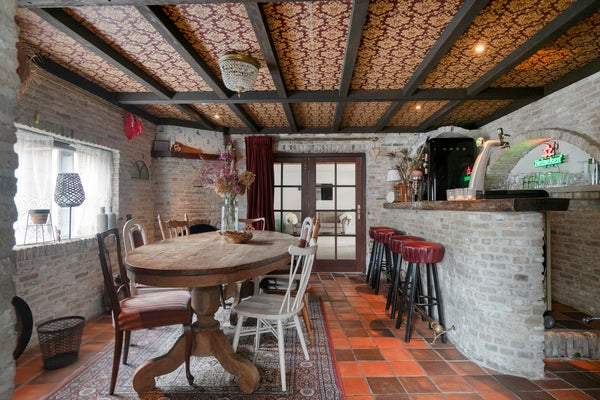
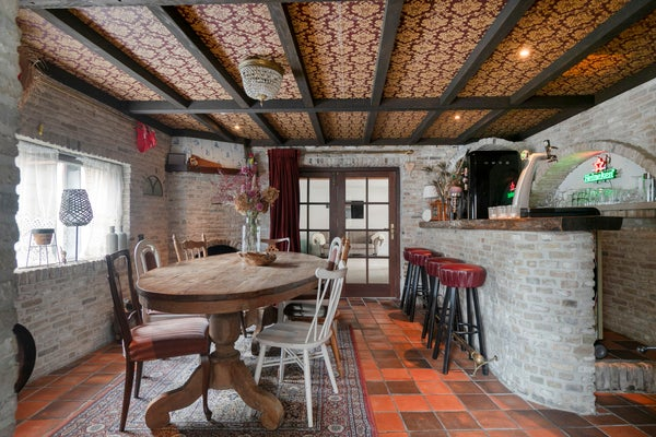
- wastebasket (61, 342)
